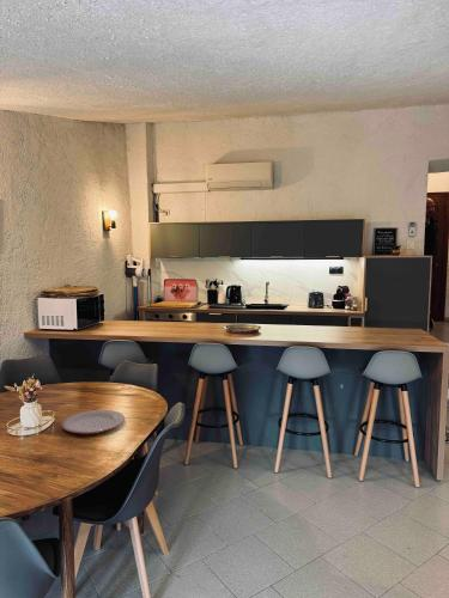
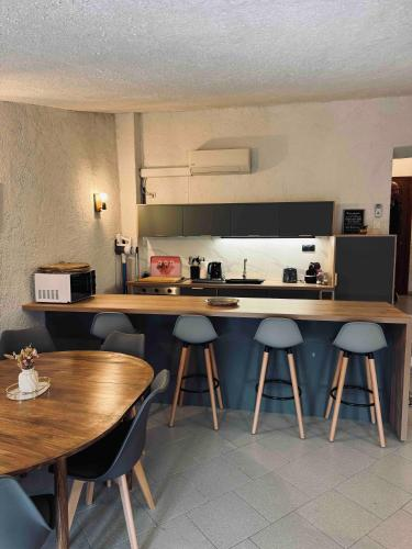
- plate (93, 422)
